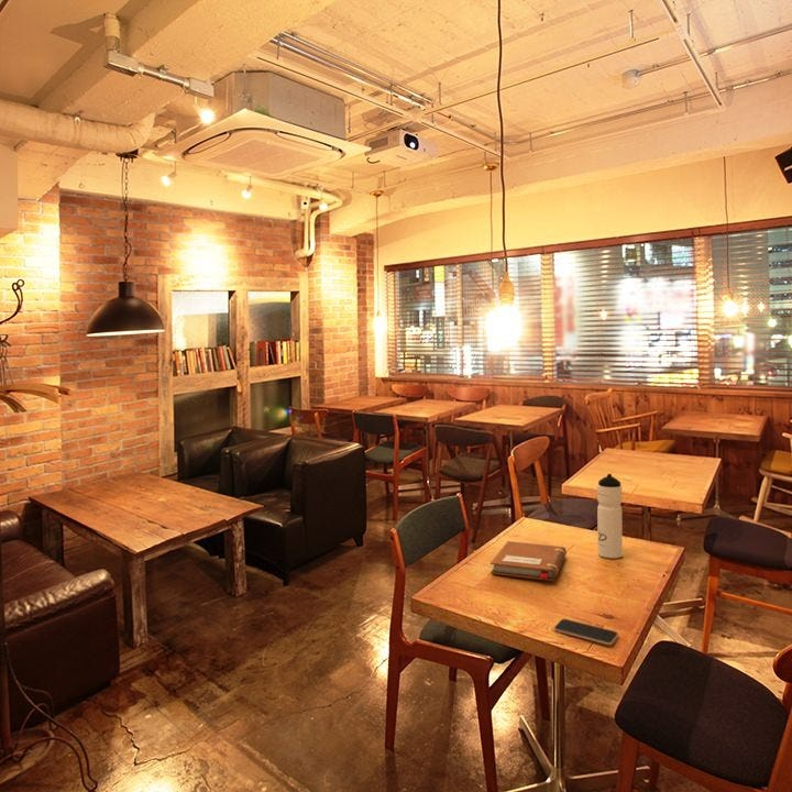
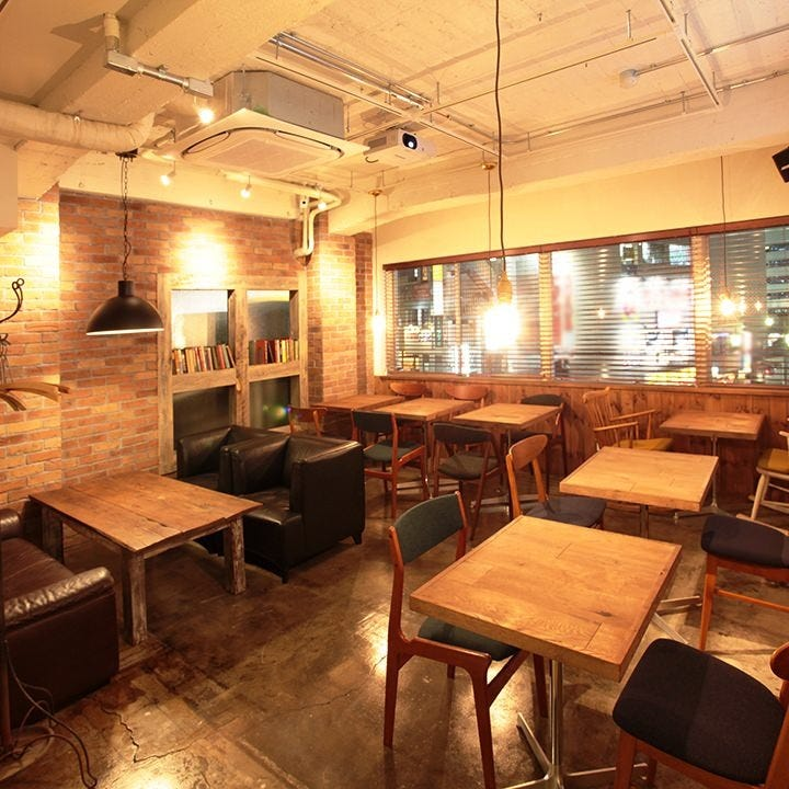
- notebook (529, 560)
- smartphone (585, 630)
- water bottle (609, 514)
